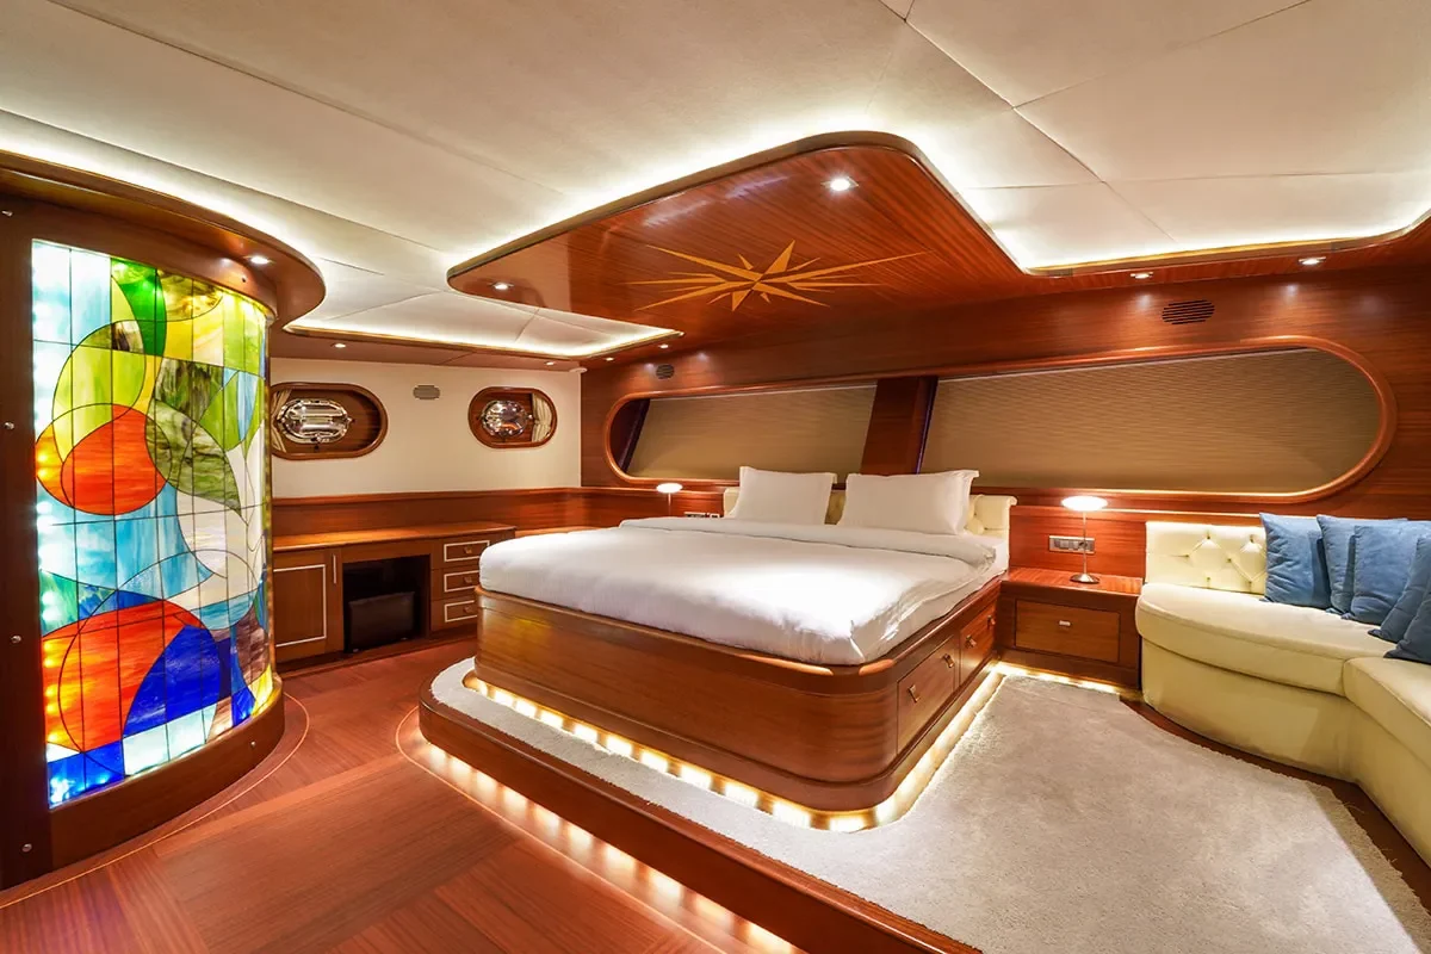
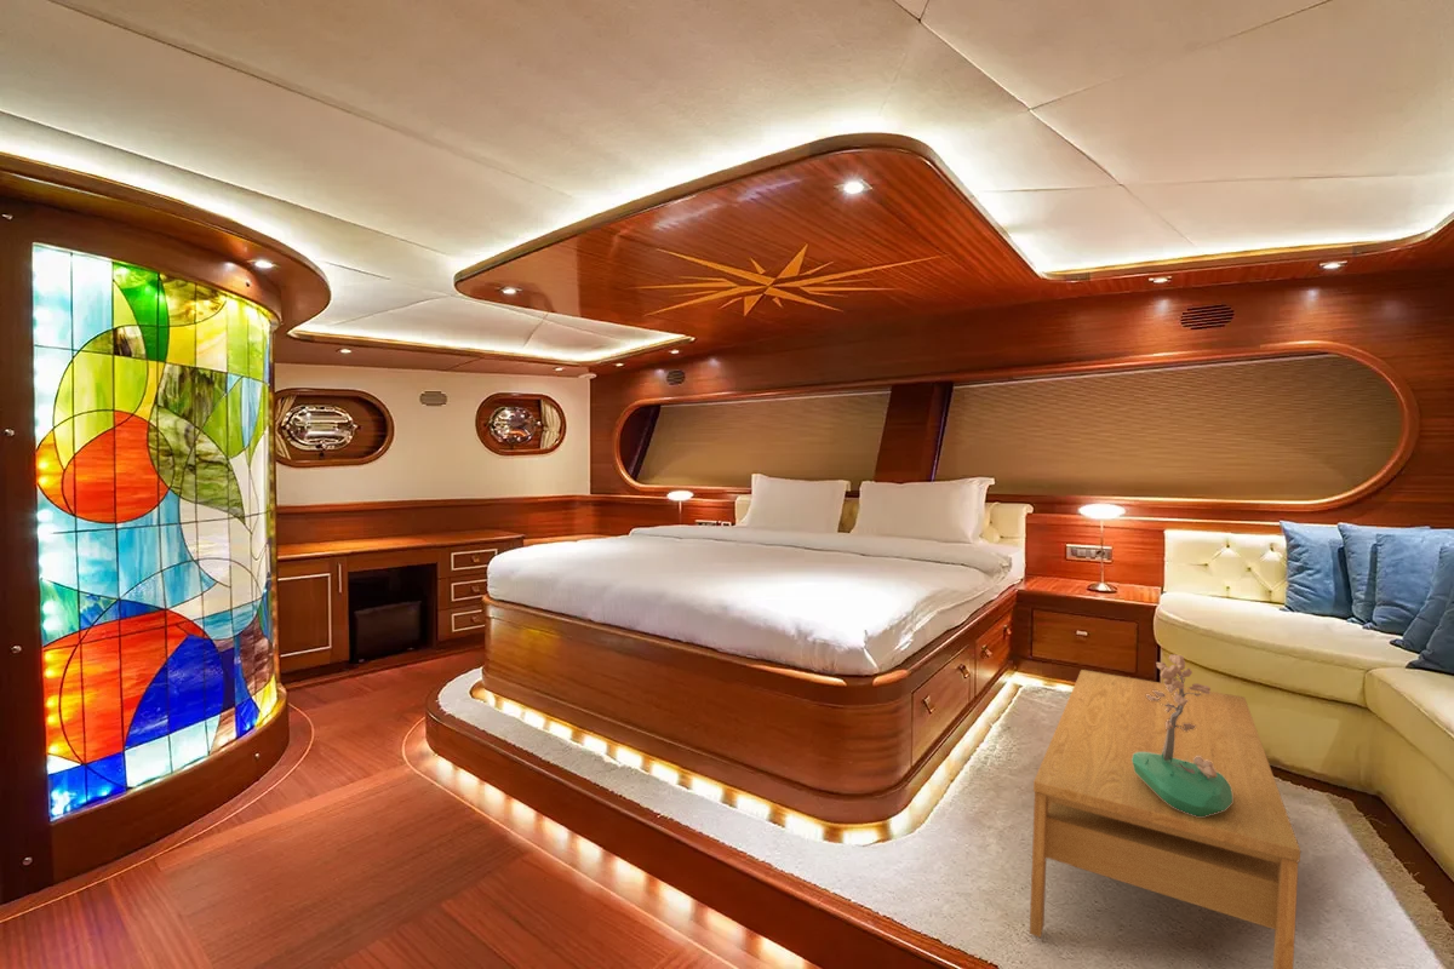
+ coffee table (1154, 796)
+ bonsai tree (1181, 727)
